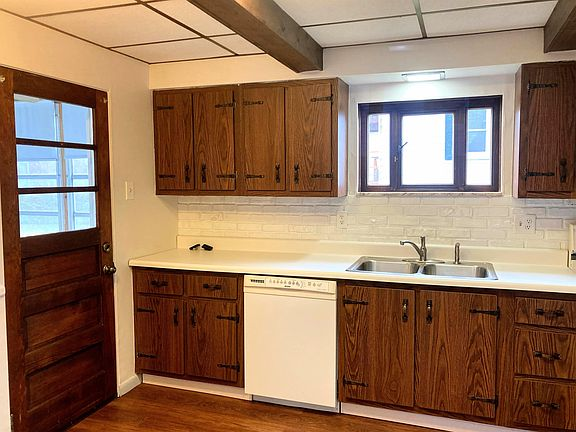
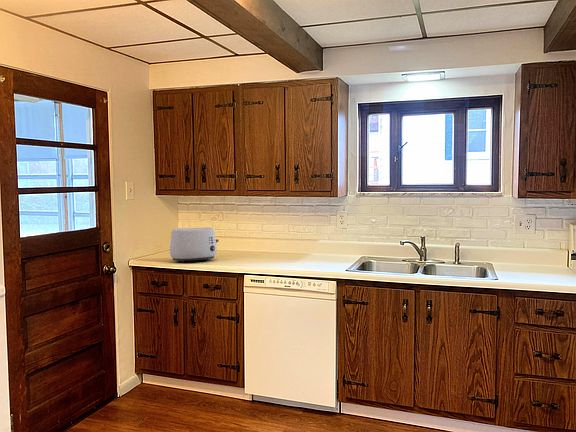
+ toaster (194, 244)
